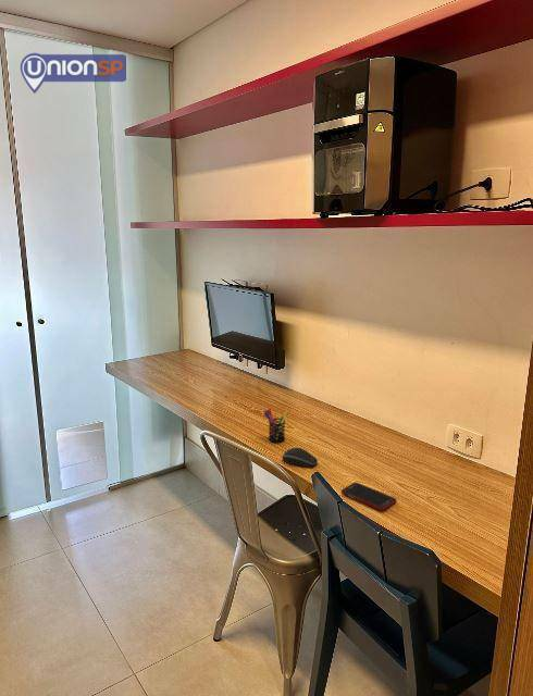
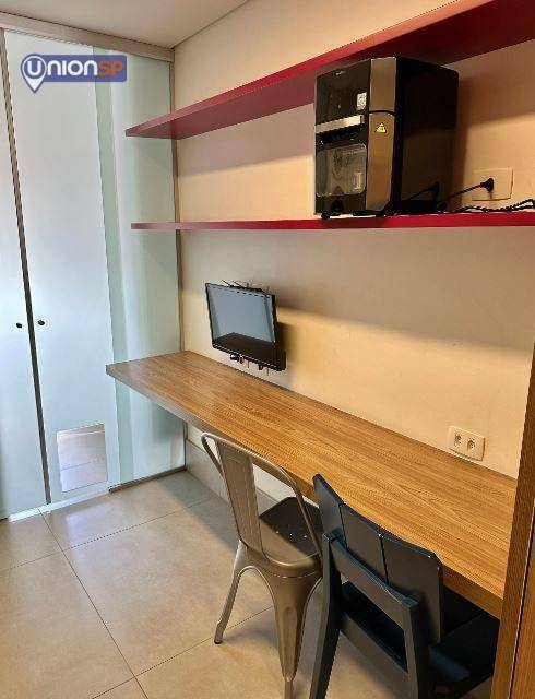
- cell phone (368, 496)
- pen holder (276, 424)
- computer mouse (299, 456)
